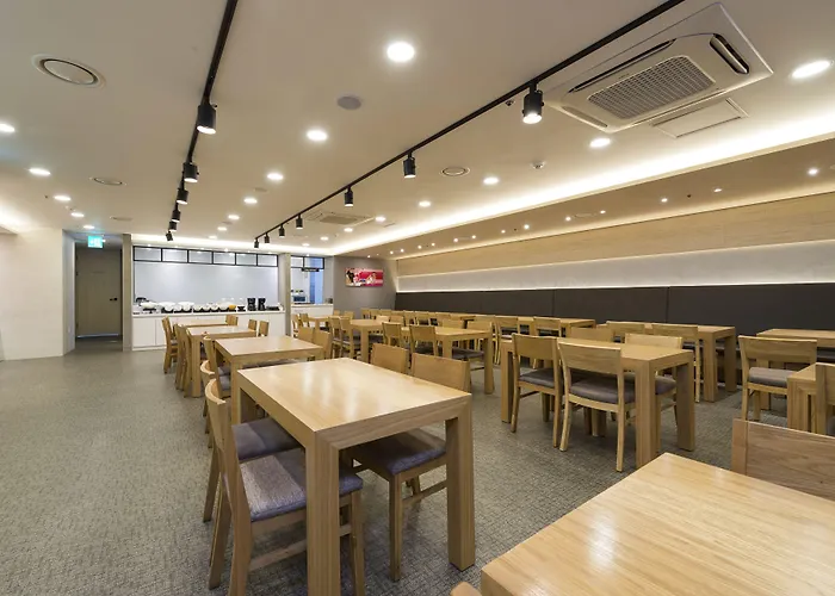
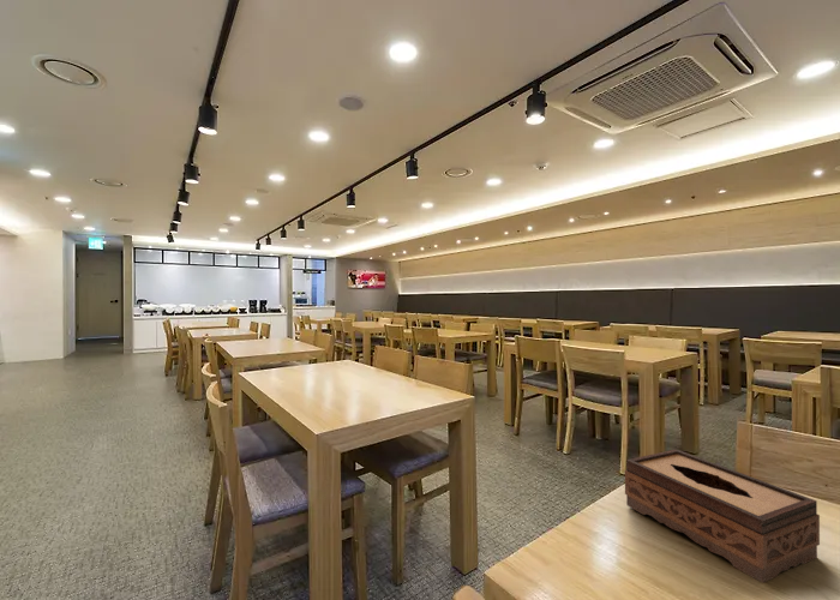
+ tissue box (710, 503)
